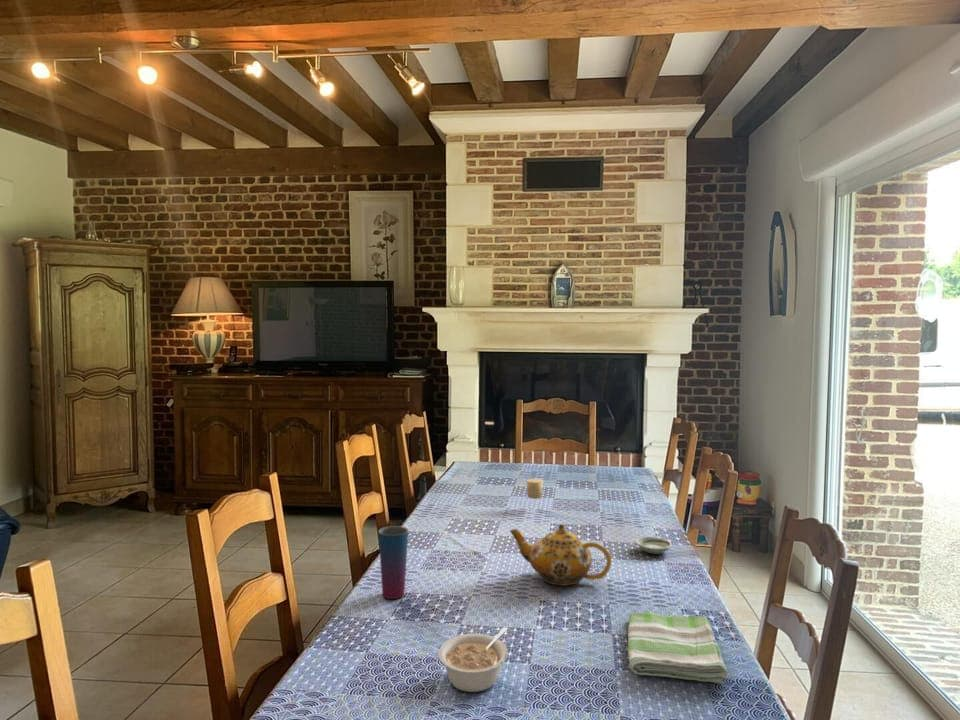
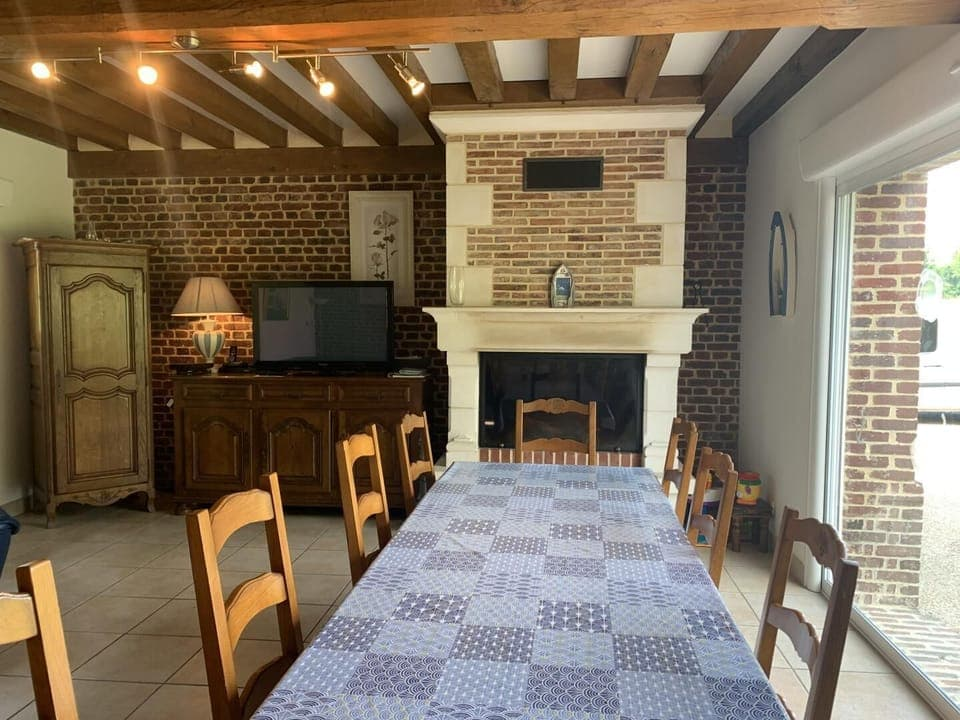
- legume (473, 660)
- saucer (653, 546)
- teapot (559, 551)
- dish towel (672, 641)
- candle (534, 495)
- cup (393, 562)
